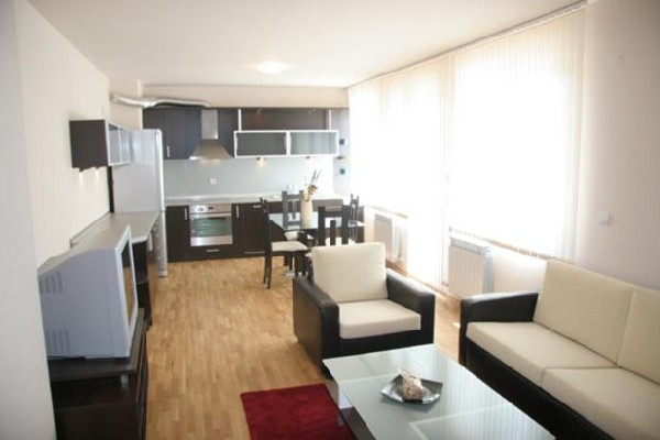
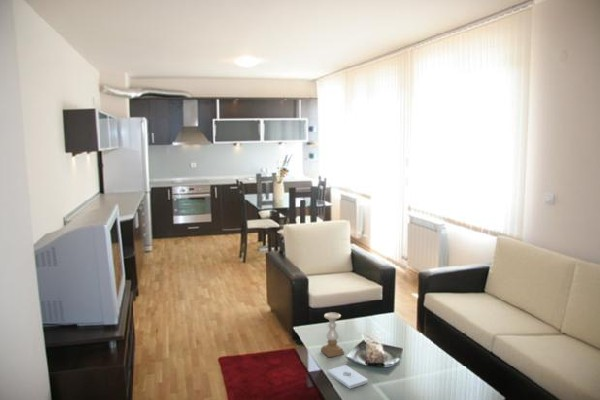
+ notepad (347, 376)
+ candle holder (332, 333)
